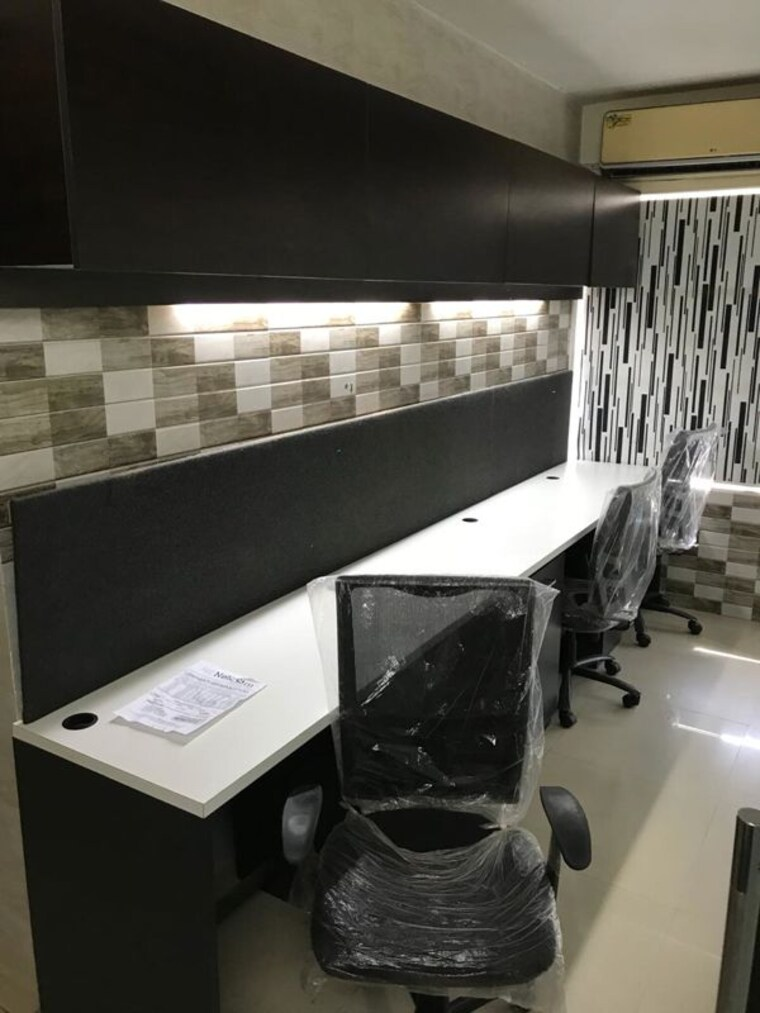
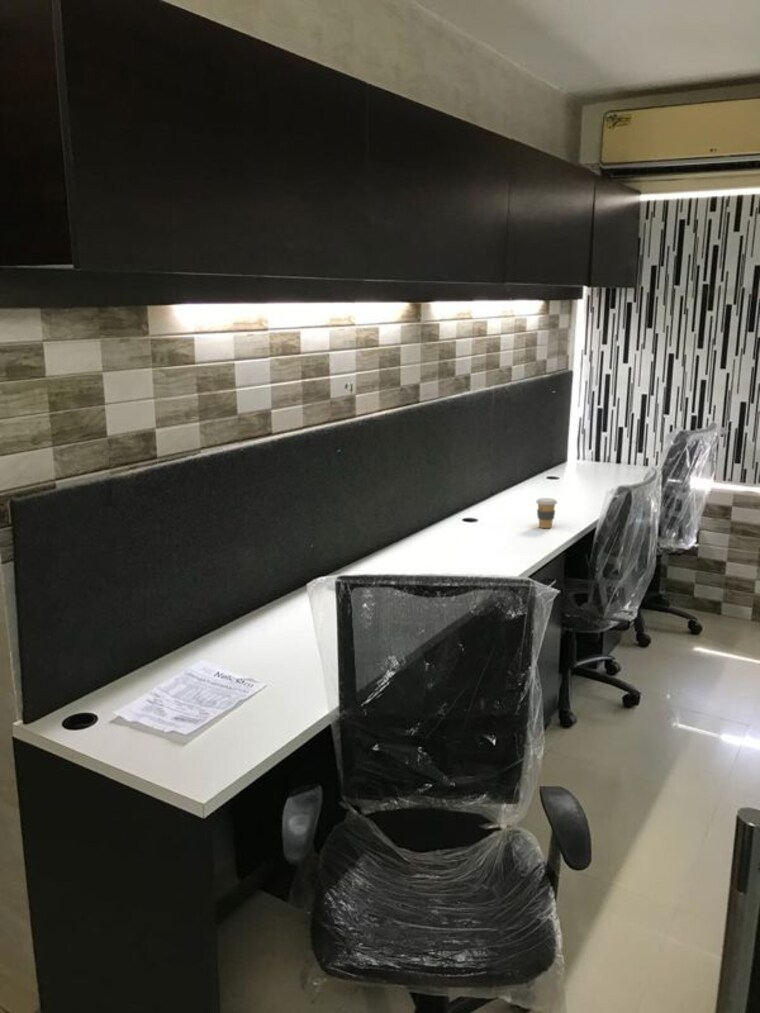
+ coffee cup (546, 513)
